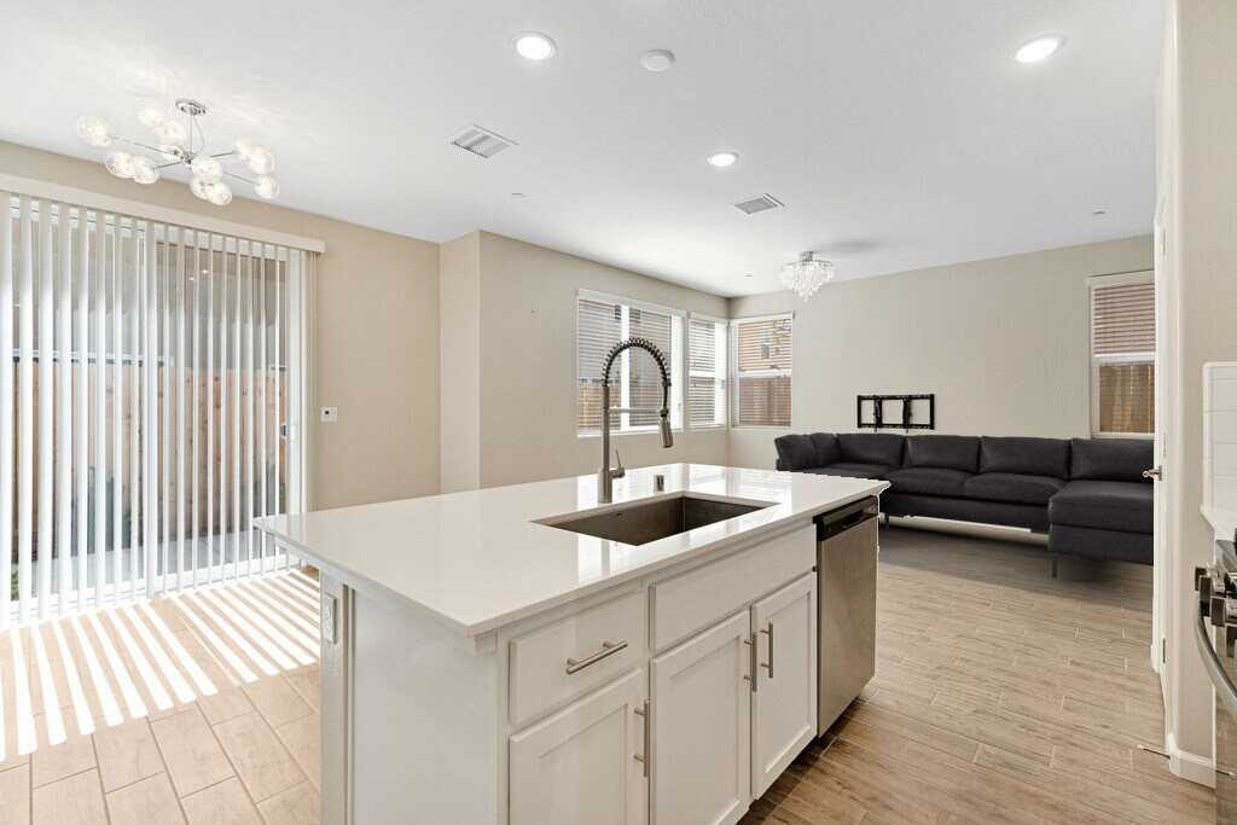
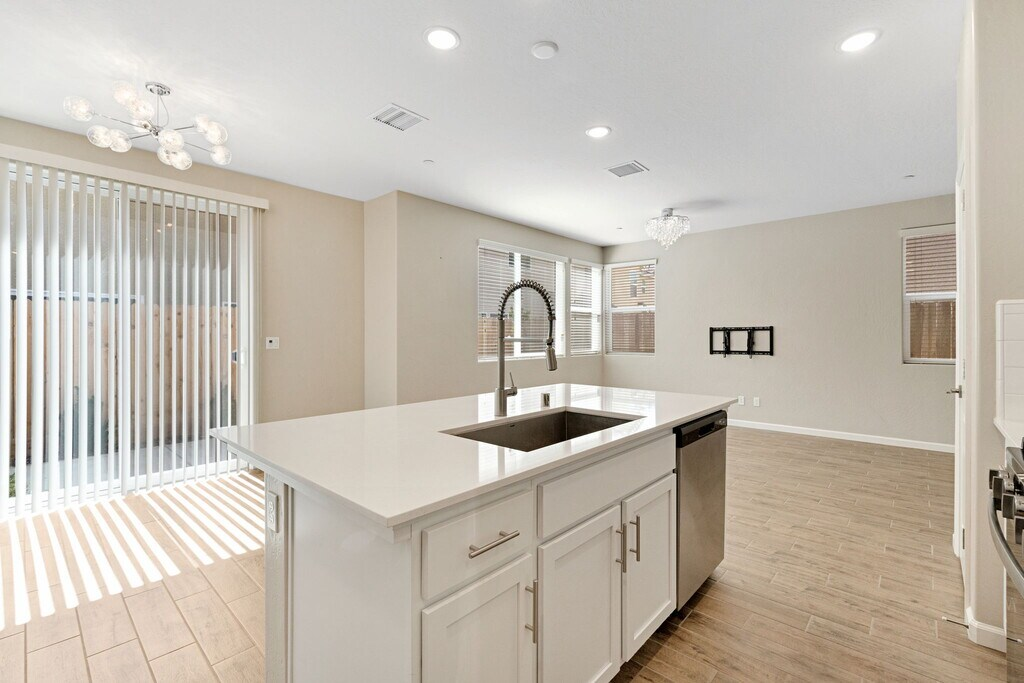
- sofa (956, 490)
